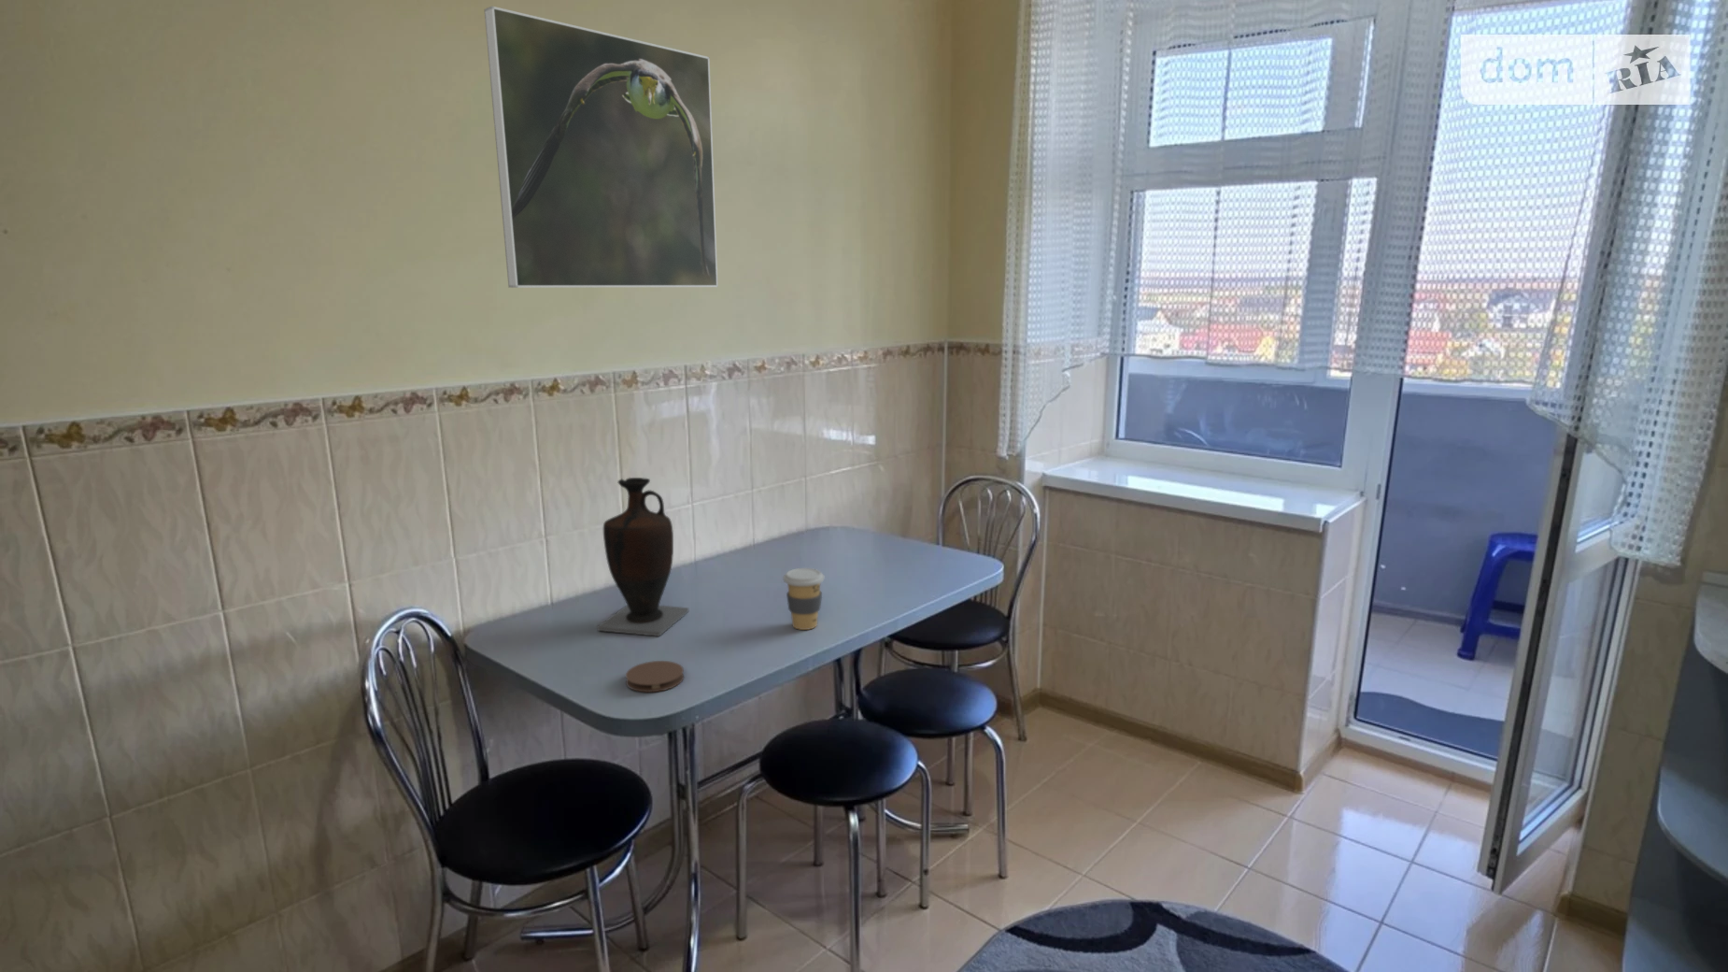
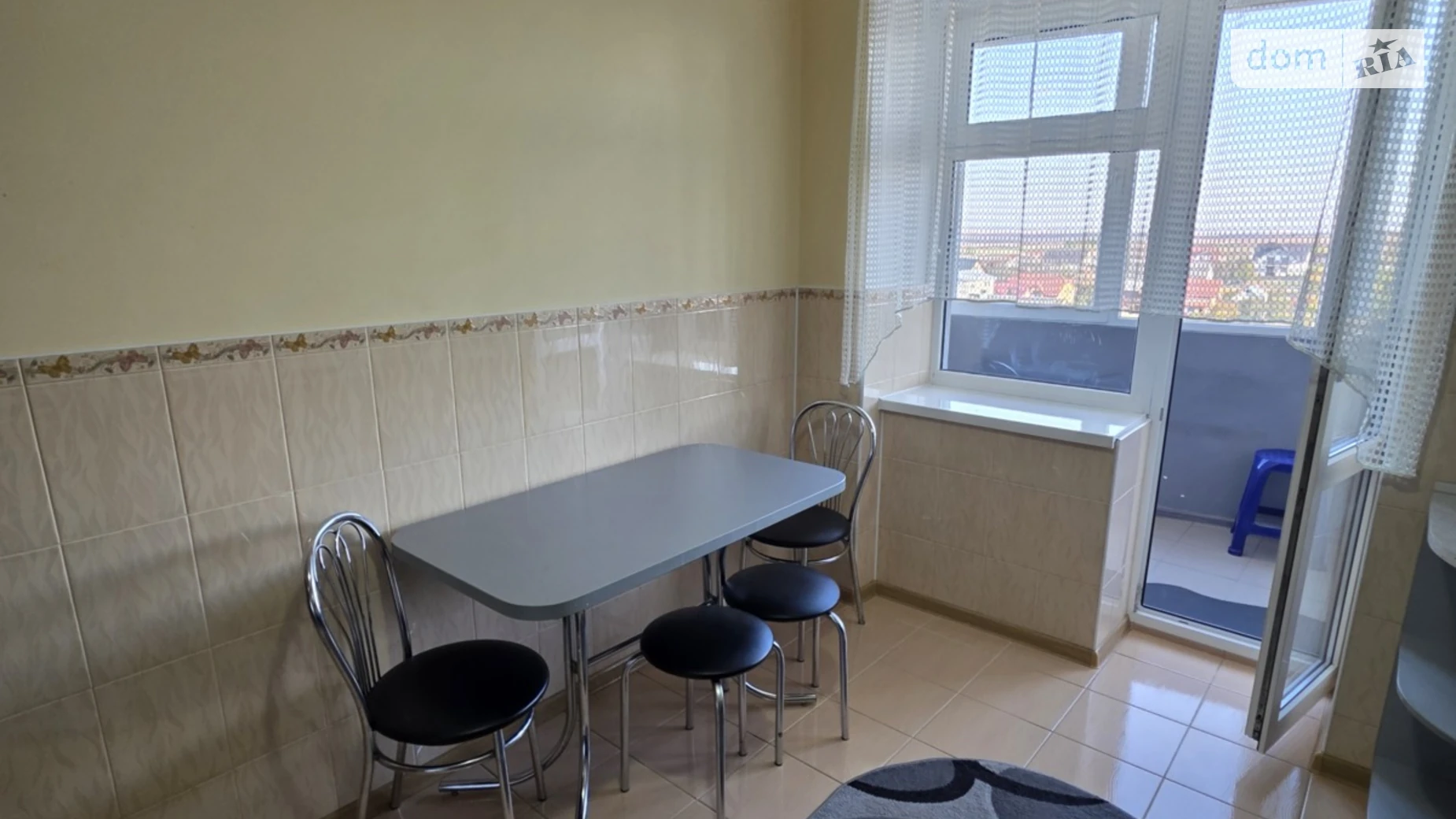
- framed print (615, 165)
- vase (639, 552)
- coaster (655, 675)
- coffee cup (803, 599)
